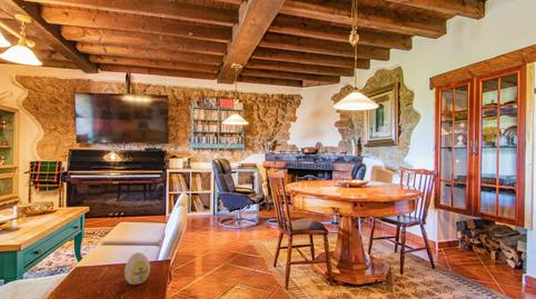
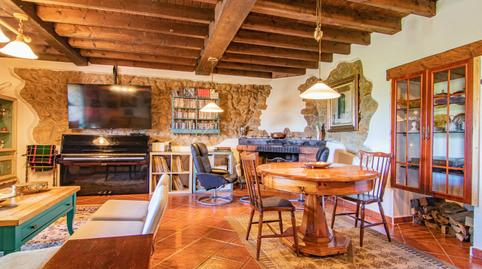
- decorative egg (137, 267)
